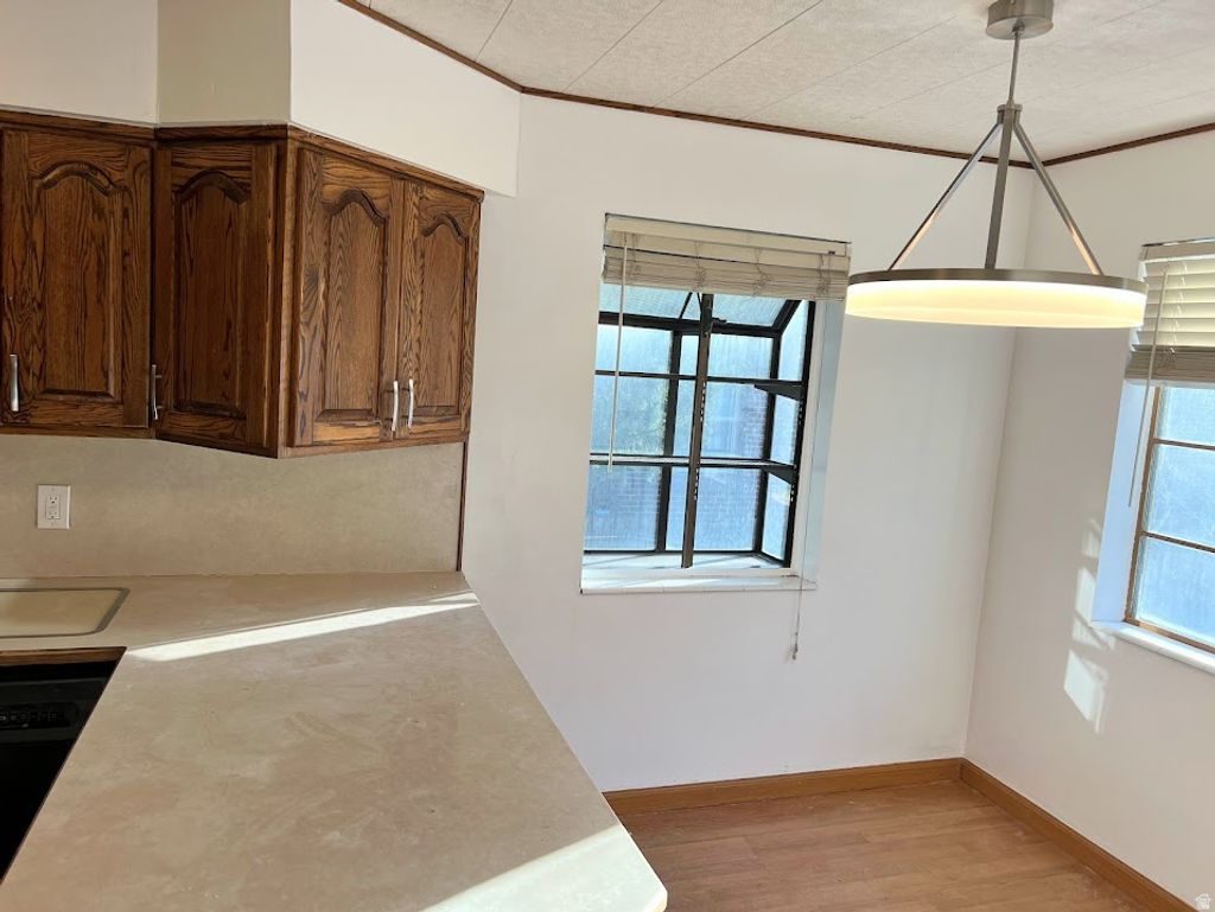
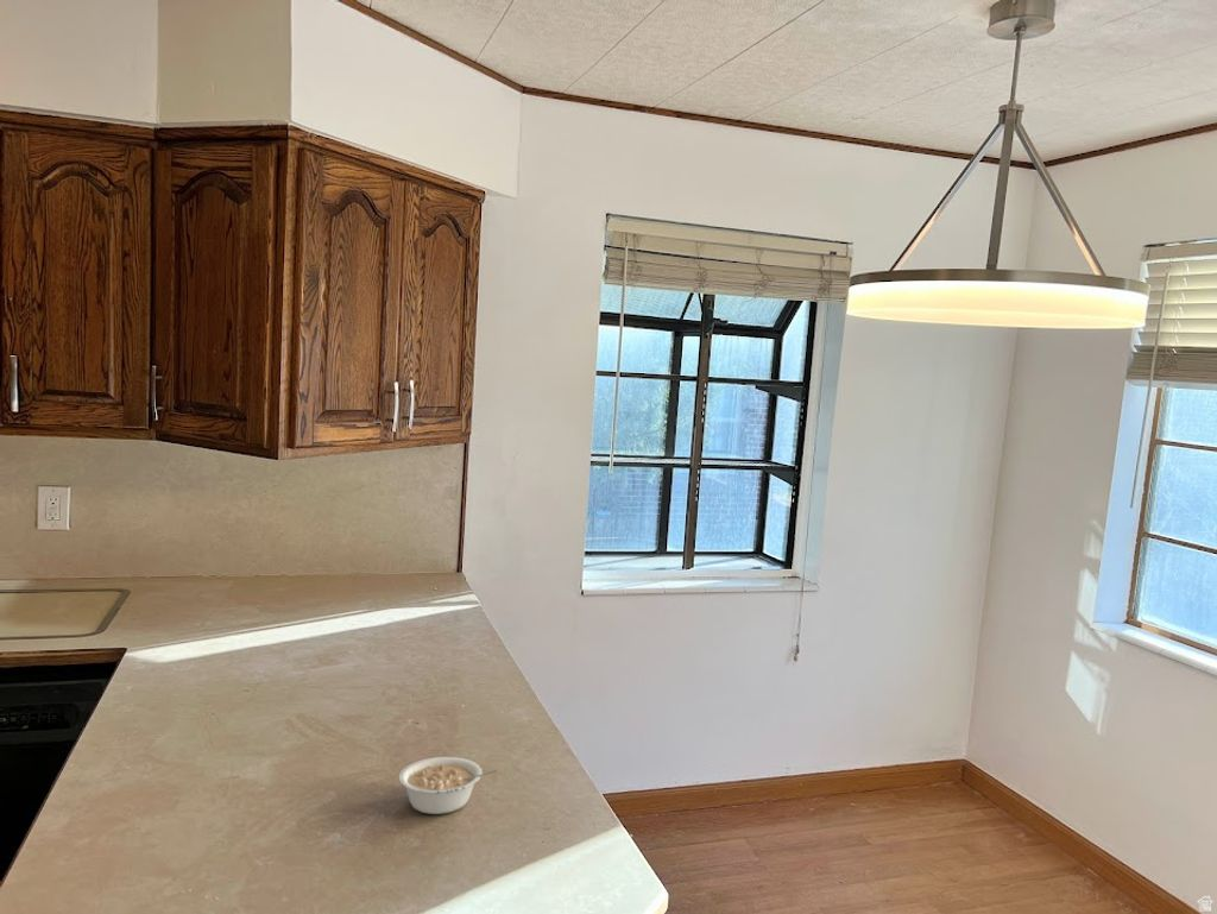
+ legume (443, 783)
